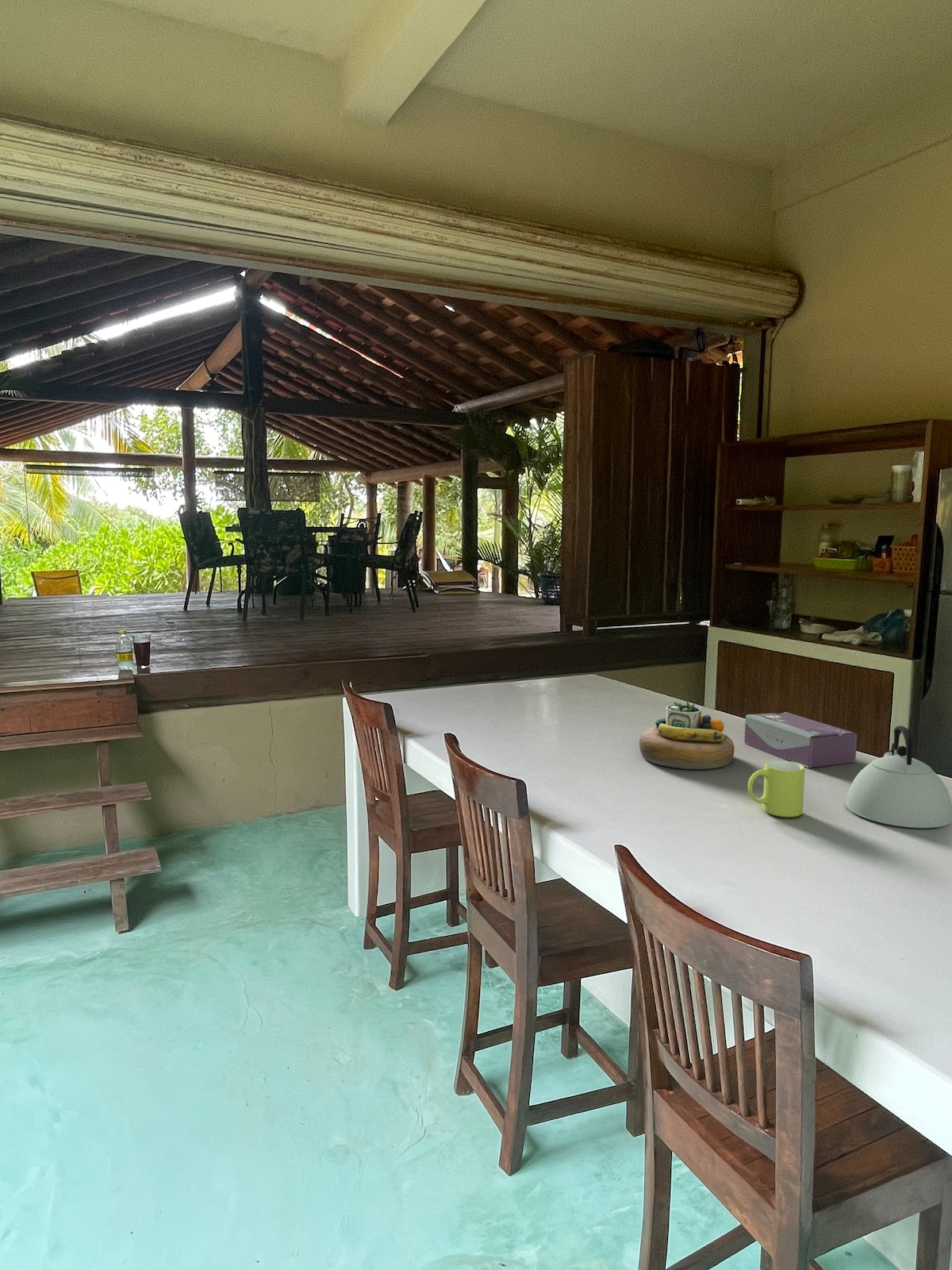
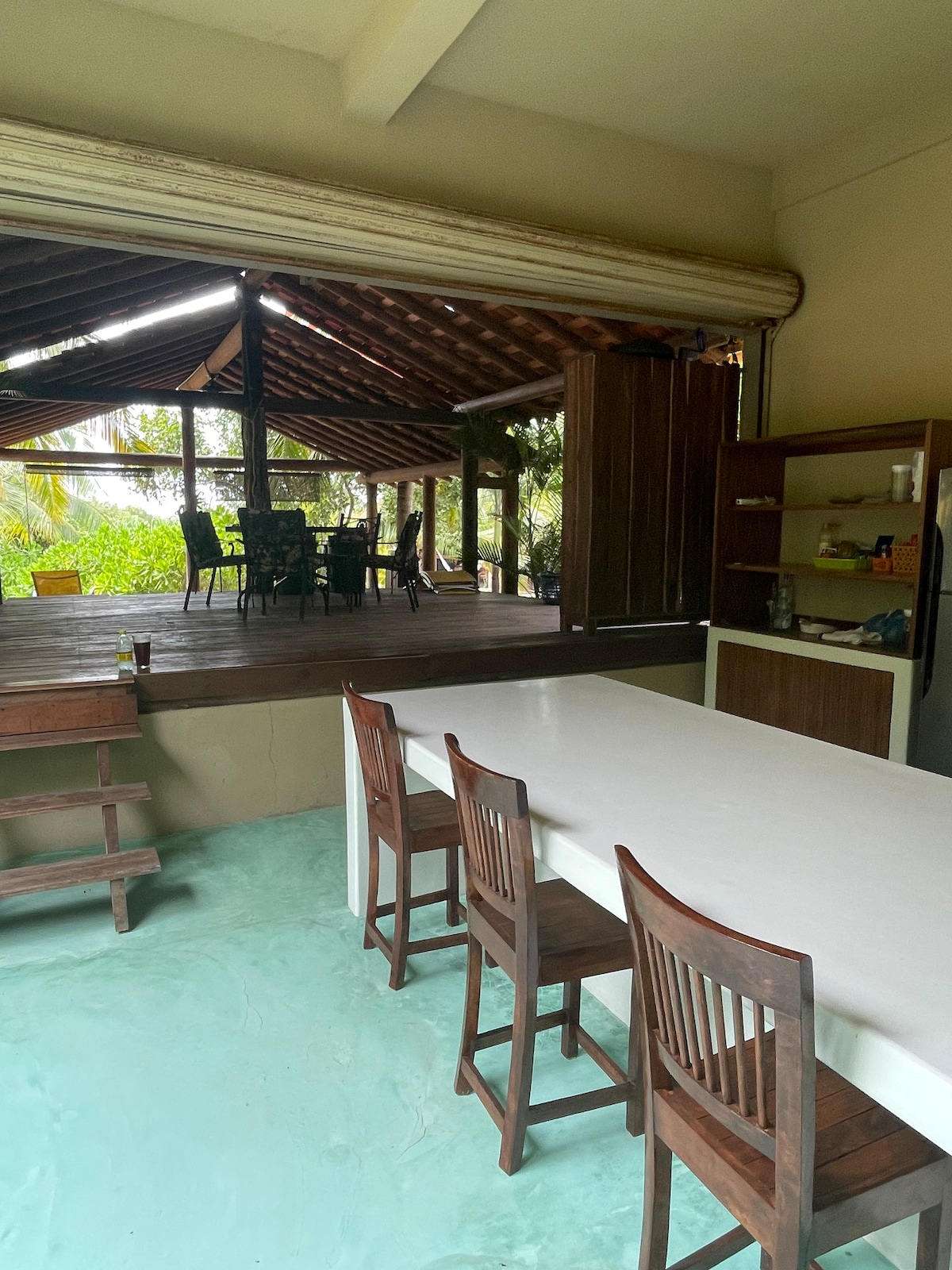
- mug (774, 789)
- kettle (900, 768)
- decorative bowl (686, 729)
- tissue box (798, 737)
